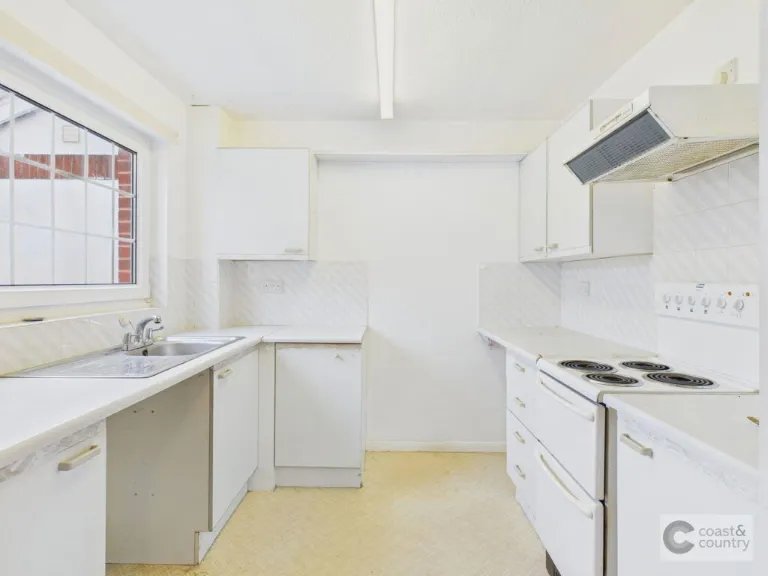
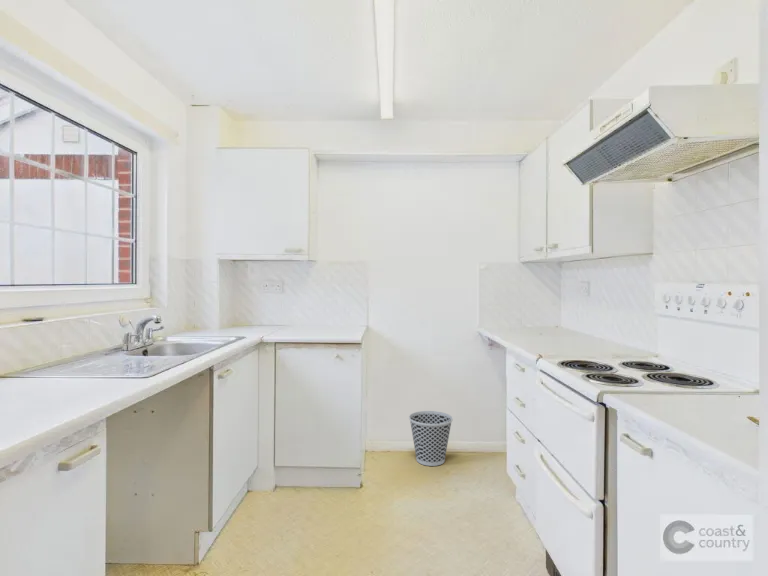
+ wastebasket (430, 438)
